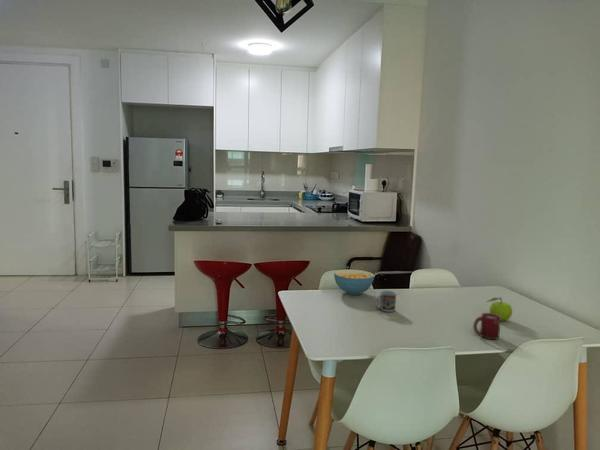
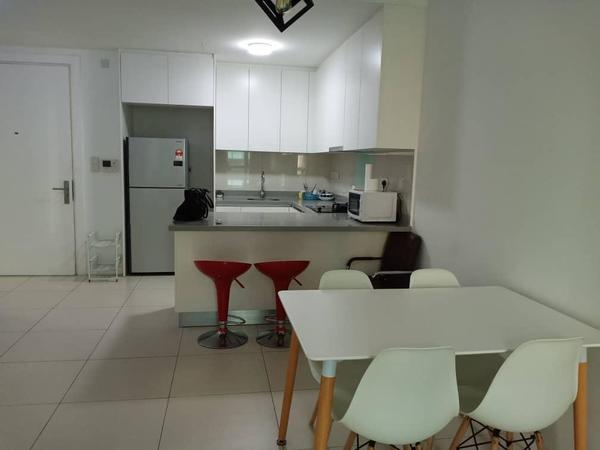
- fruit (497, 308)
- cup (486, 325)
- cup (385, 301)
- cereal bowl (353, 283)
